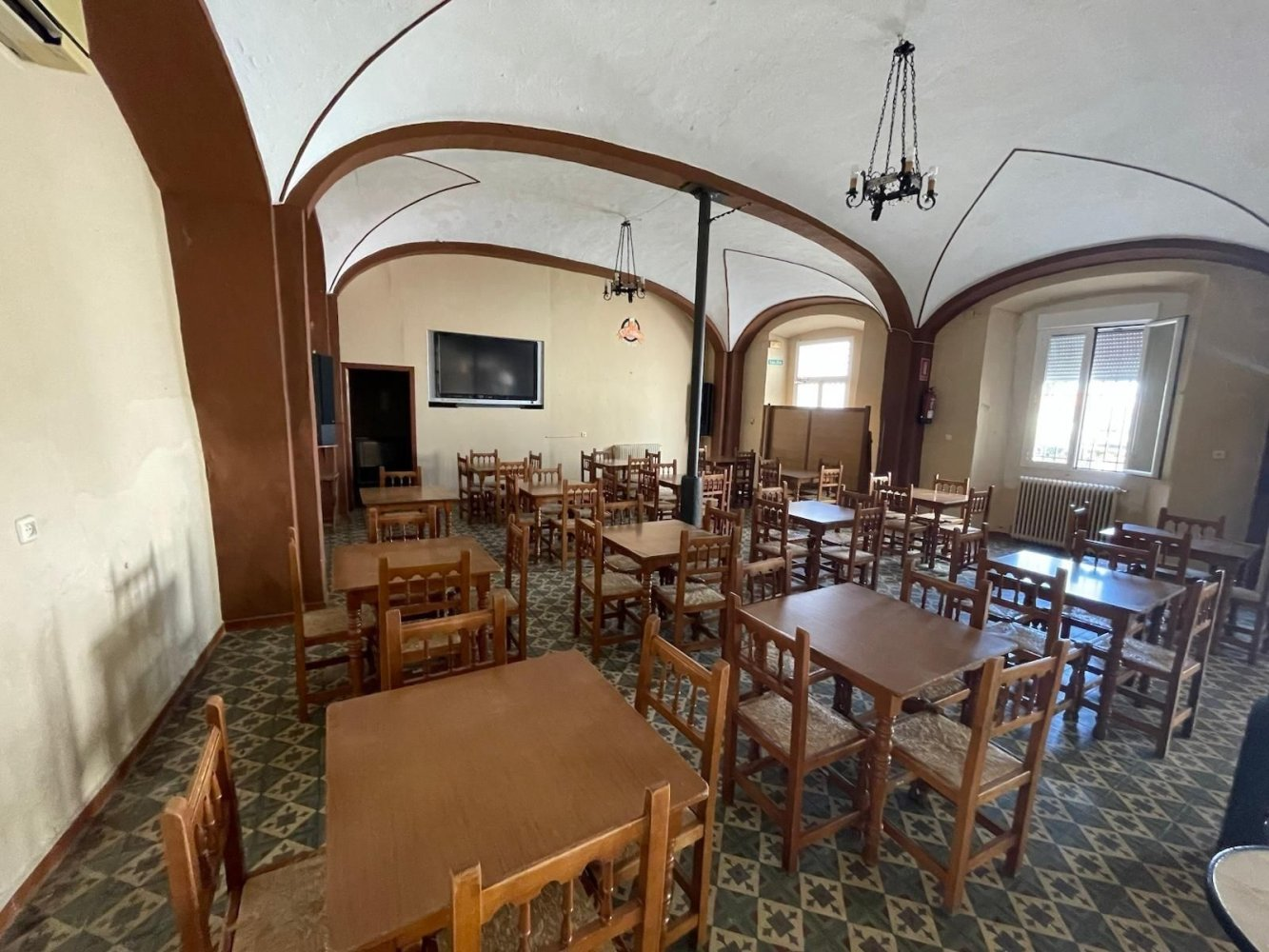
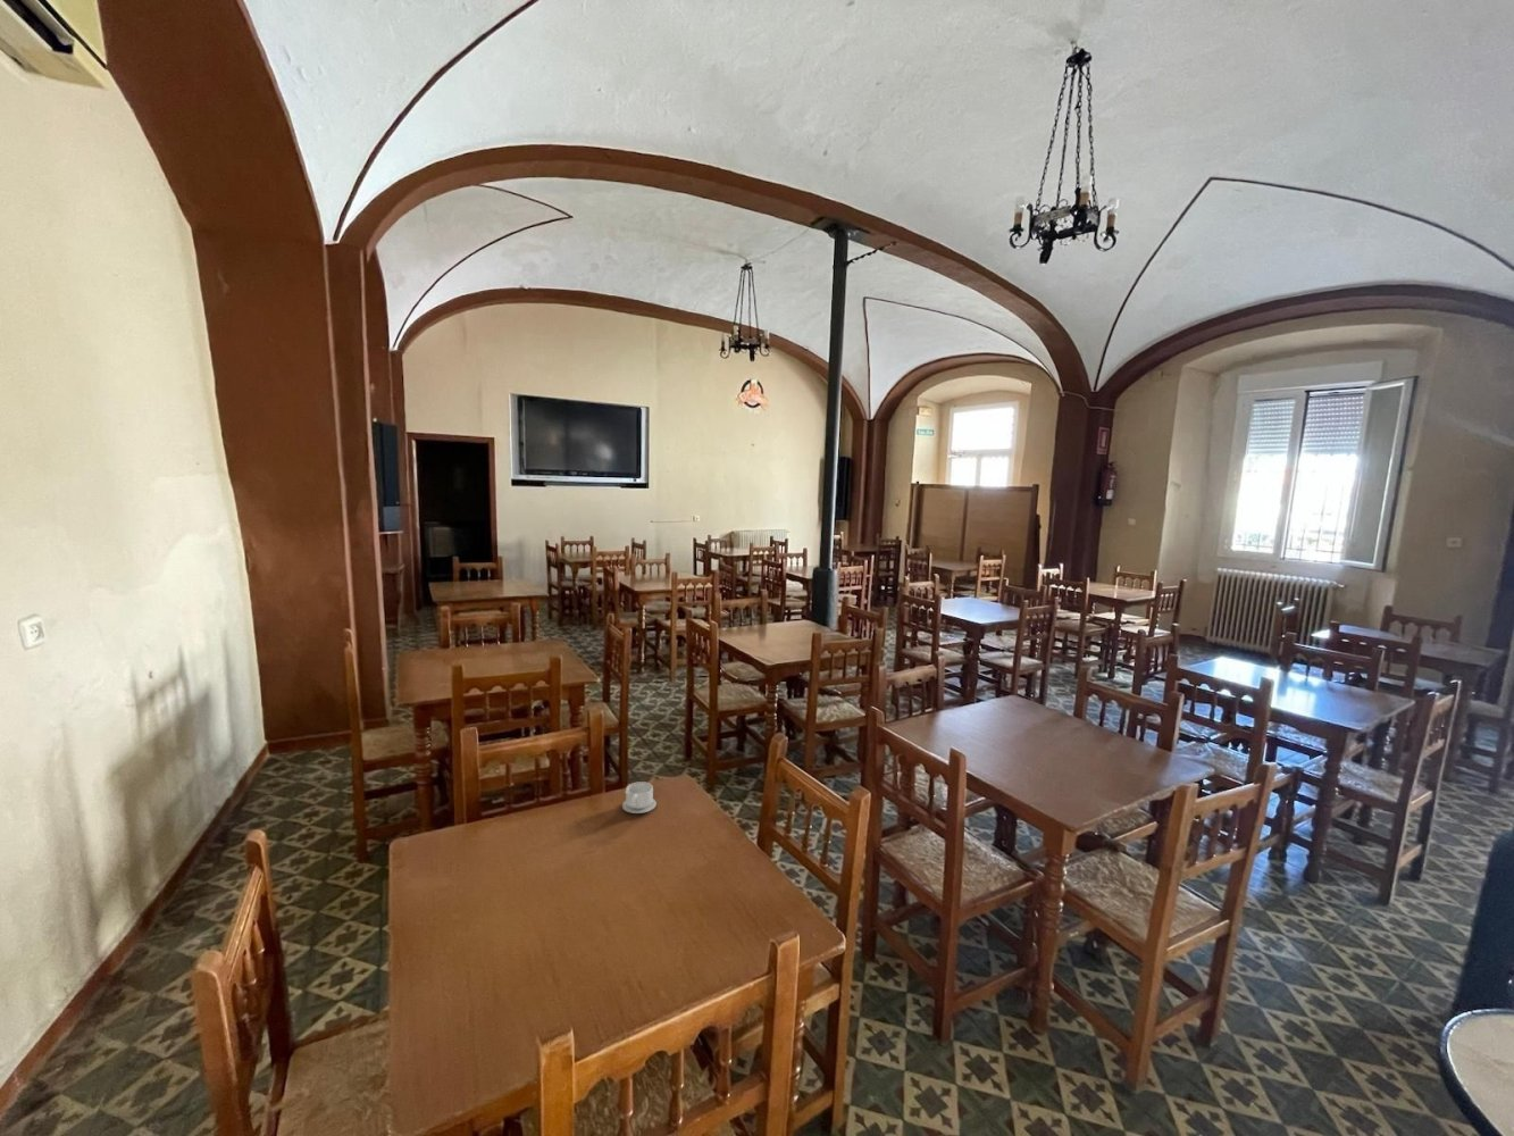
+ teacup (637, 796)
